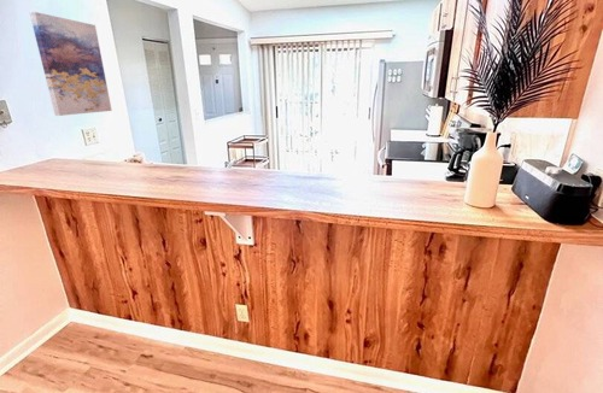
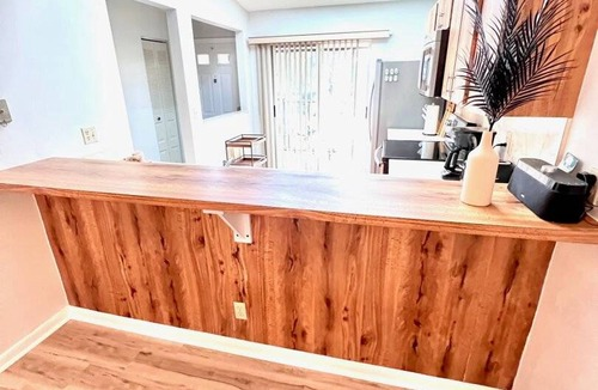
- wall art (76, 68)
